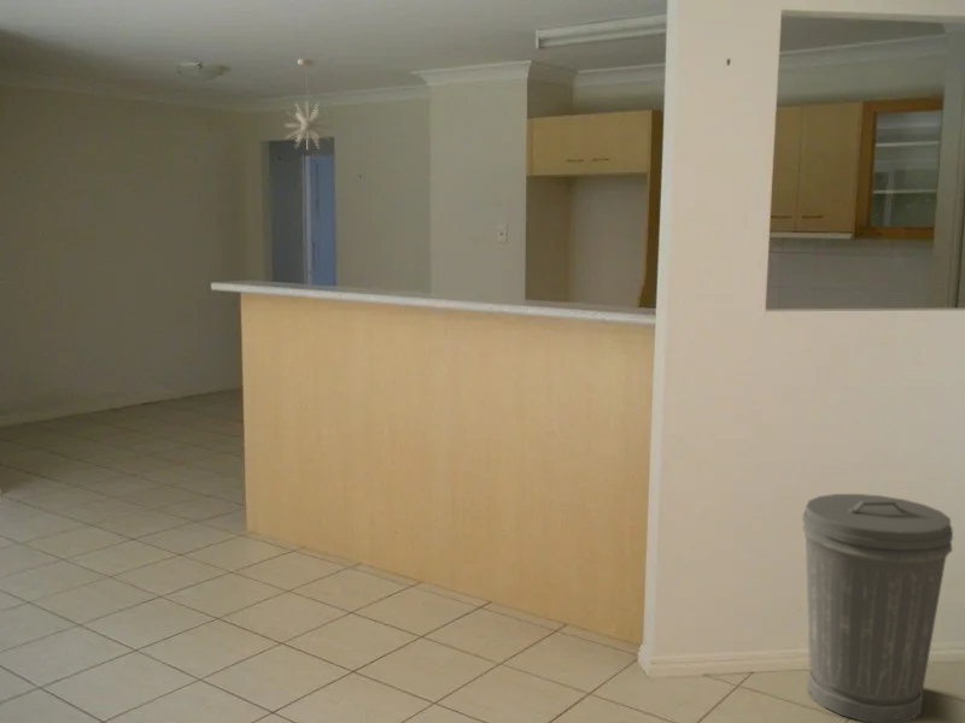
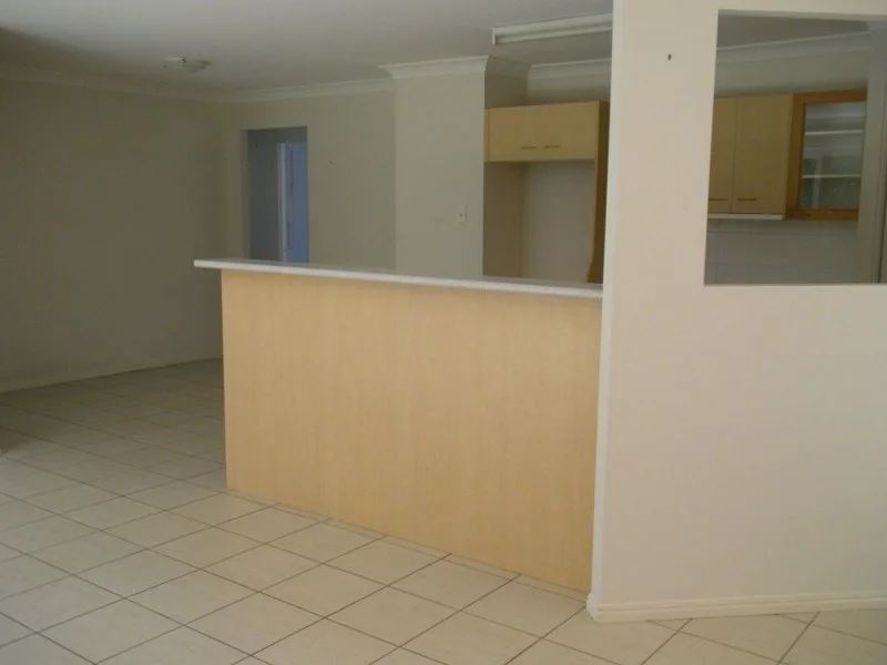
- trash can (870, 600)
- pendant light (308, 105)
